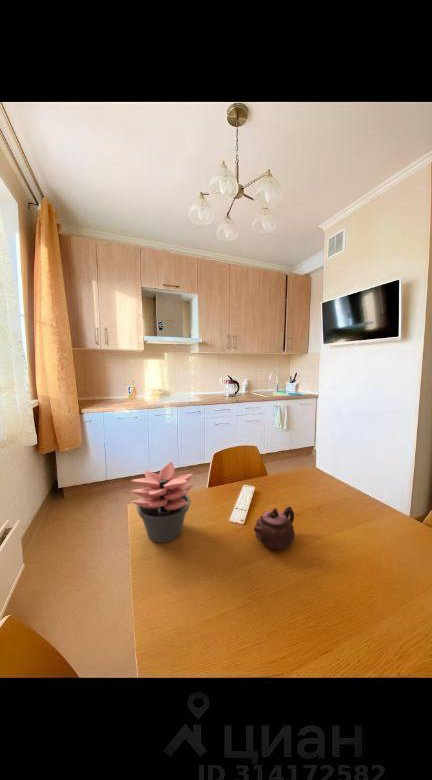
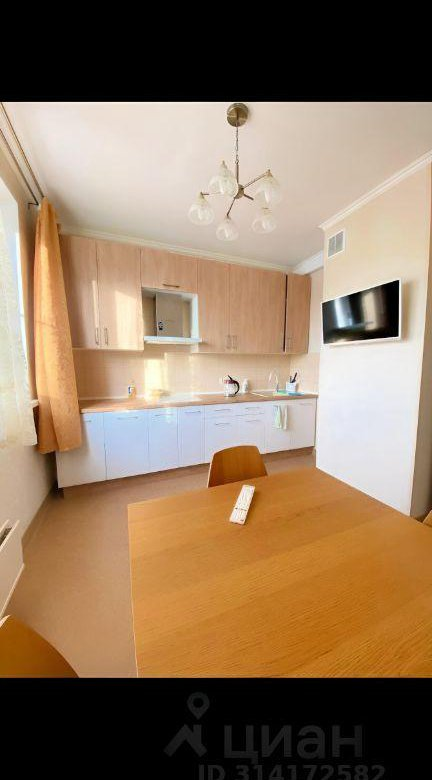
- succulent plant (163, 502)
- teapot (275, 523)
